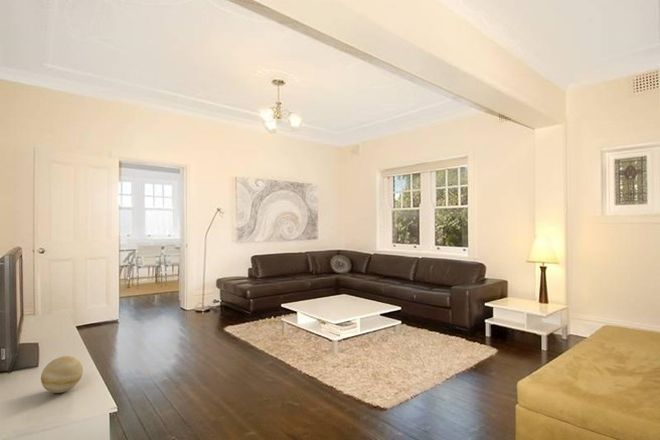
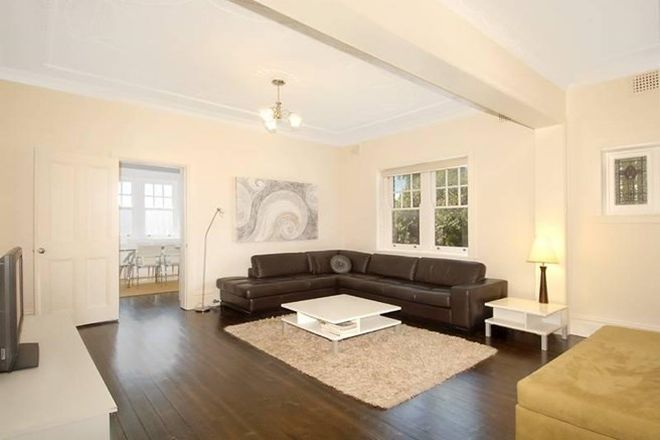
- decorative ball (62, 374)
